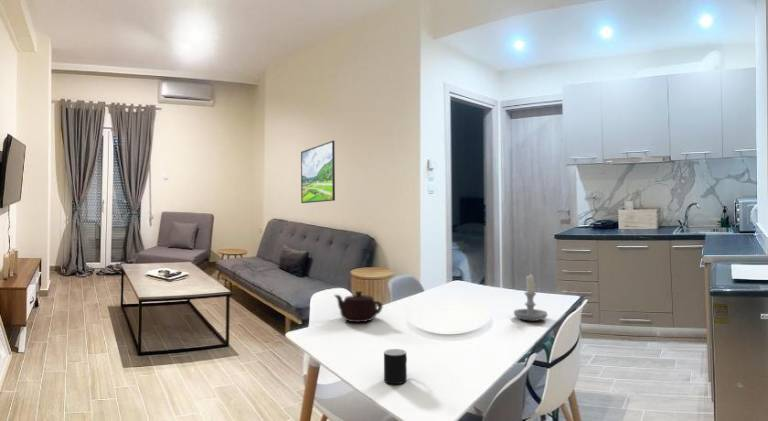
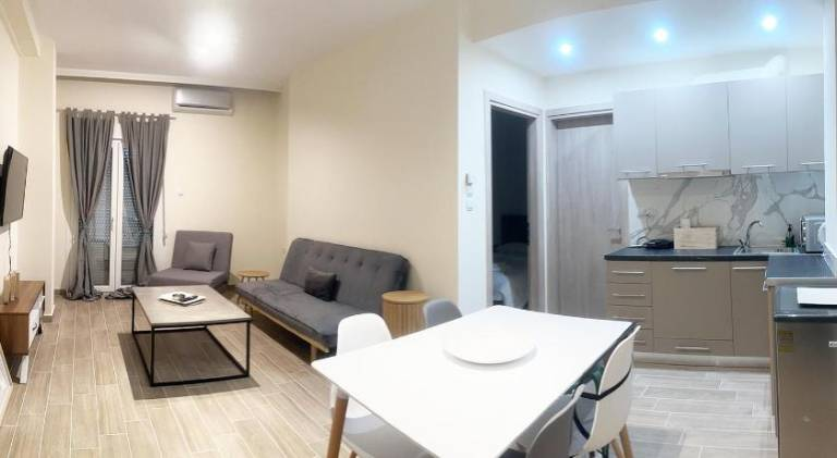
- cup (398, 364)
- candle (530, 296)
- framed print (316, 174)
- teapot (357, 305)
